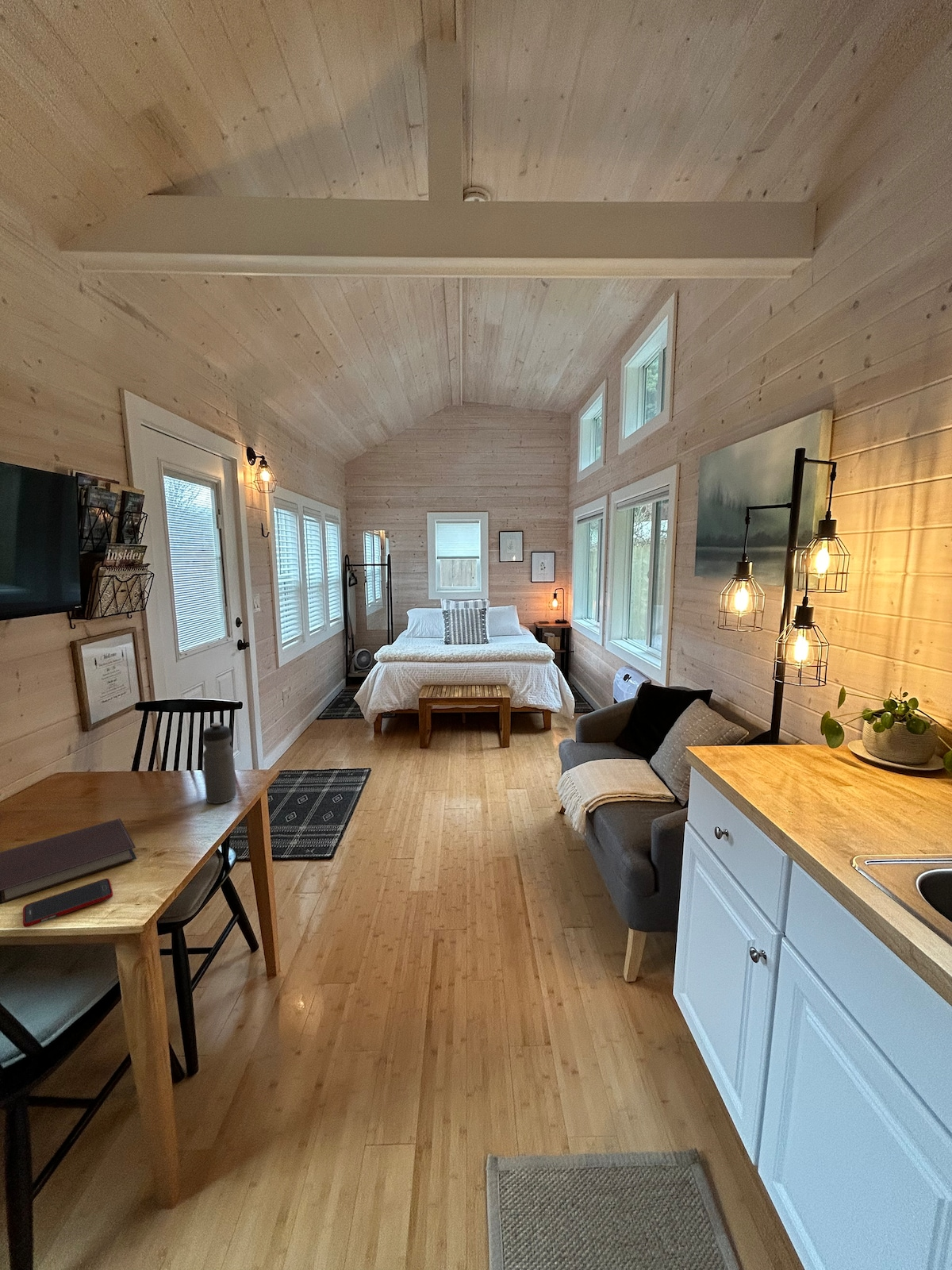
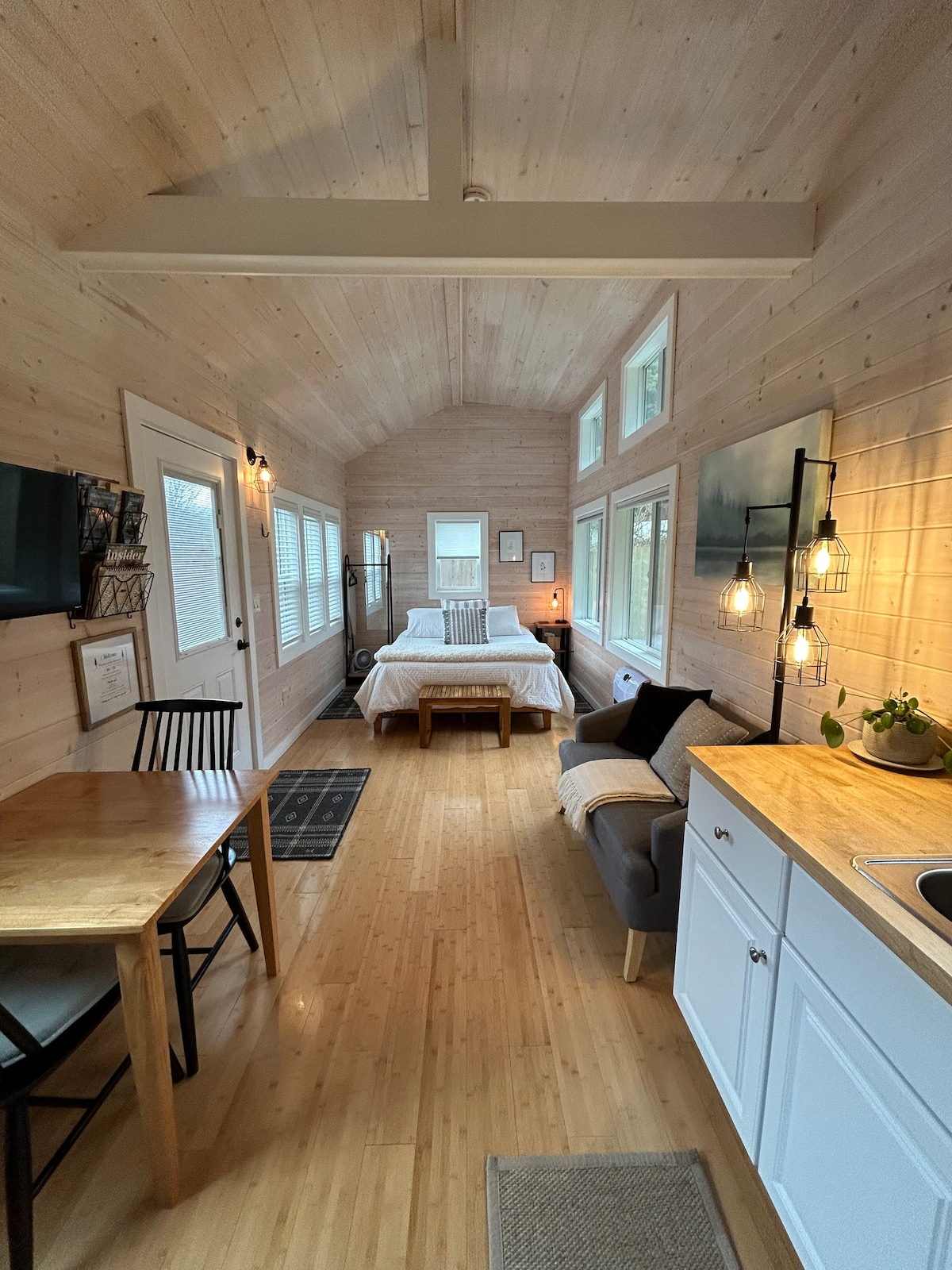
- notebook (66, 856)
- cell phone (69, 901)
- water bottle (218, 760)
